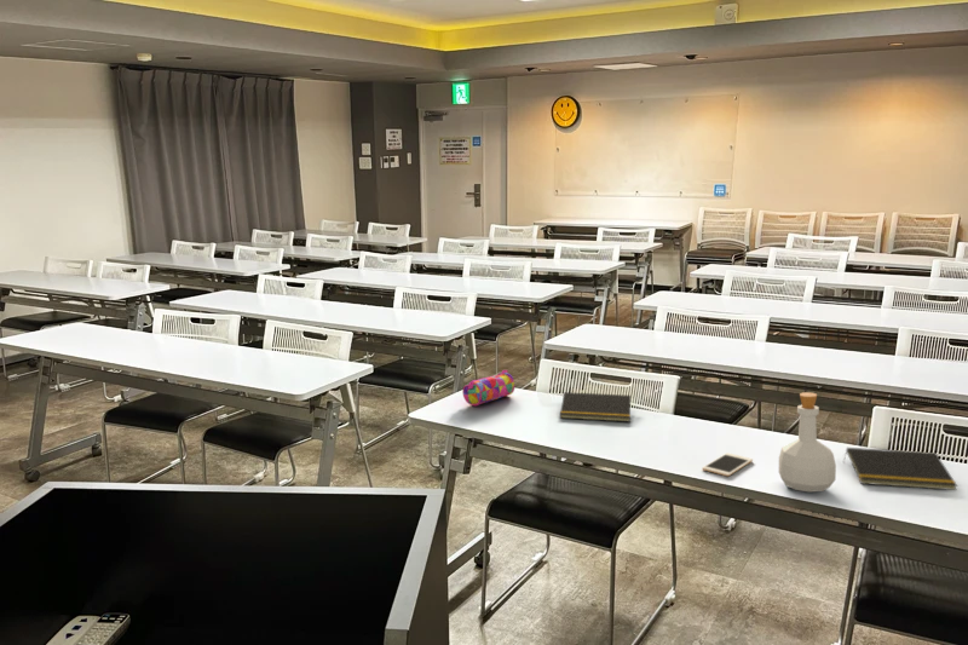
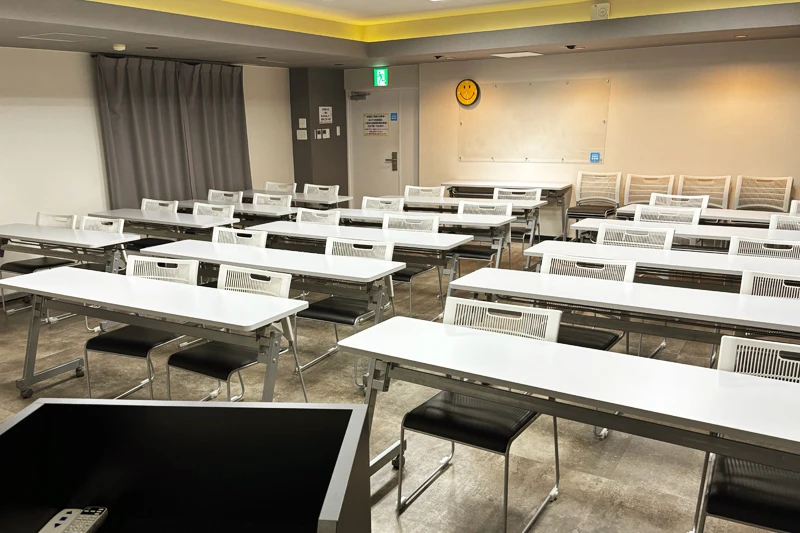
- cell phone (727, 463)
- bottle (808, 440)
- notepad (899, 467)
- notepad (595, 405)
- pencil case (489, 387)
